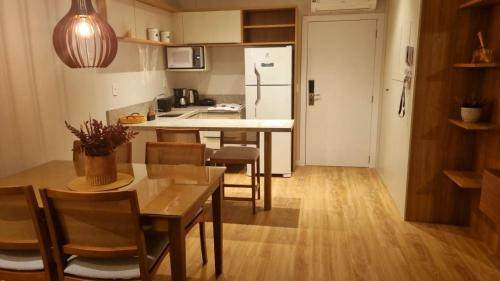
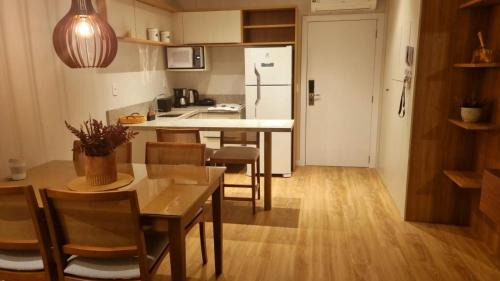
+ coffee cup (18, 167)
